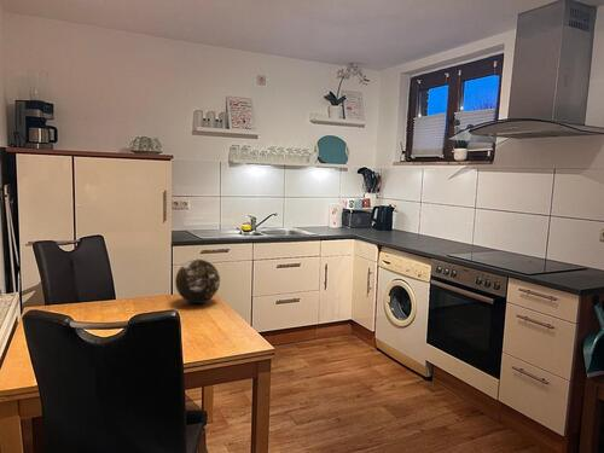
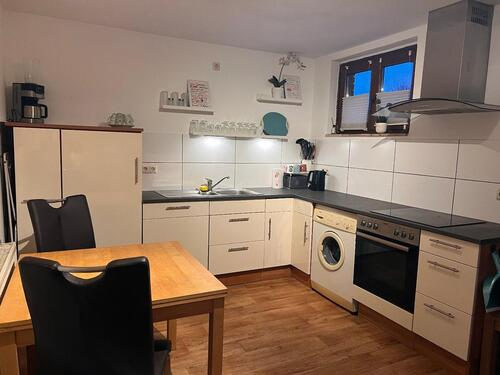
- decorative orb (197, 280)
